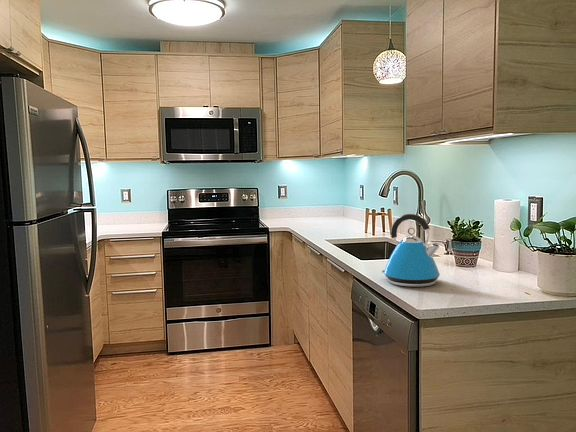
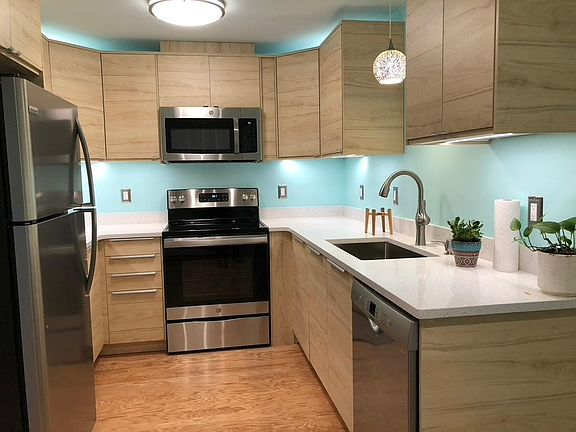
- kettle (409, 247)
